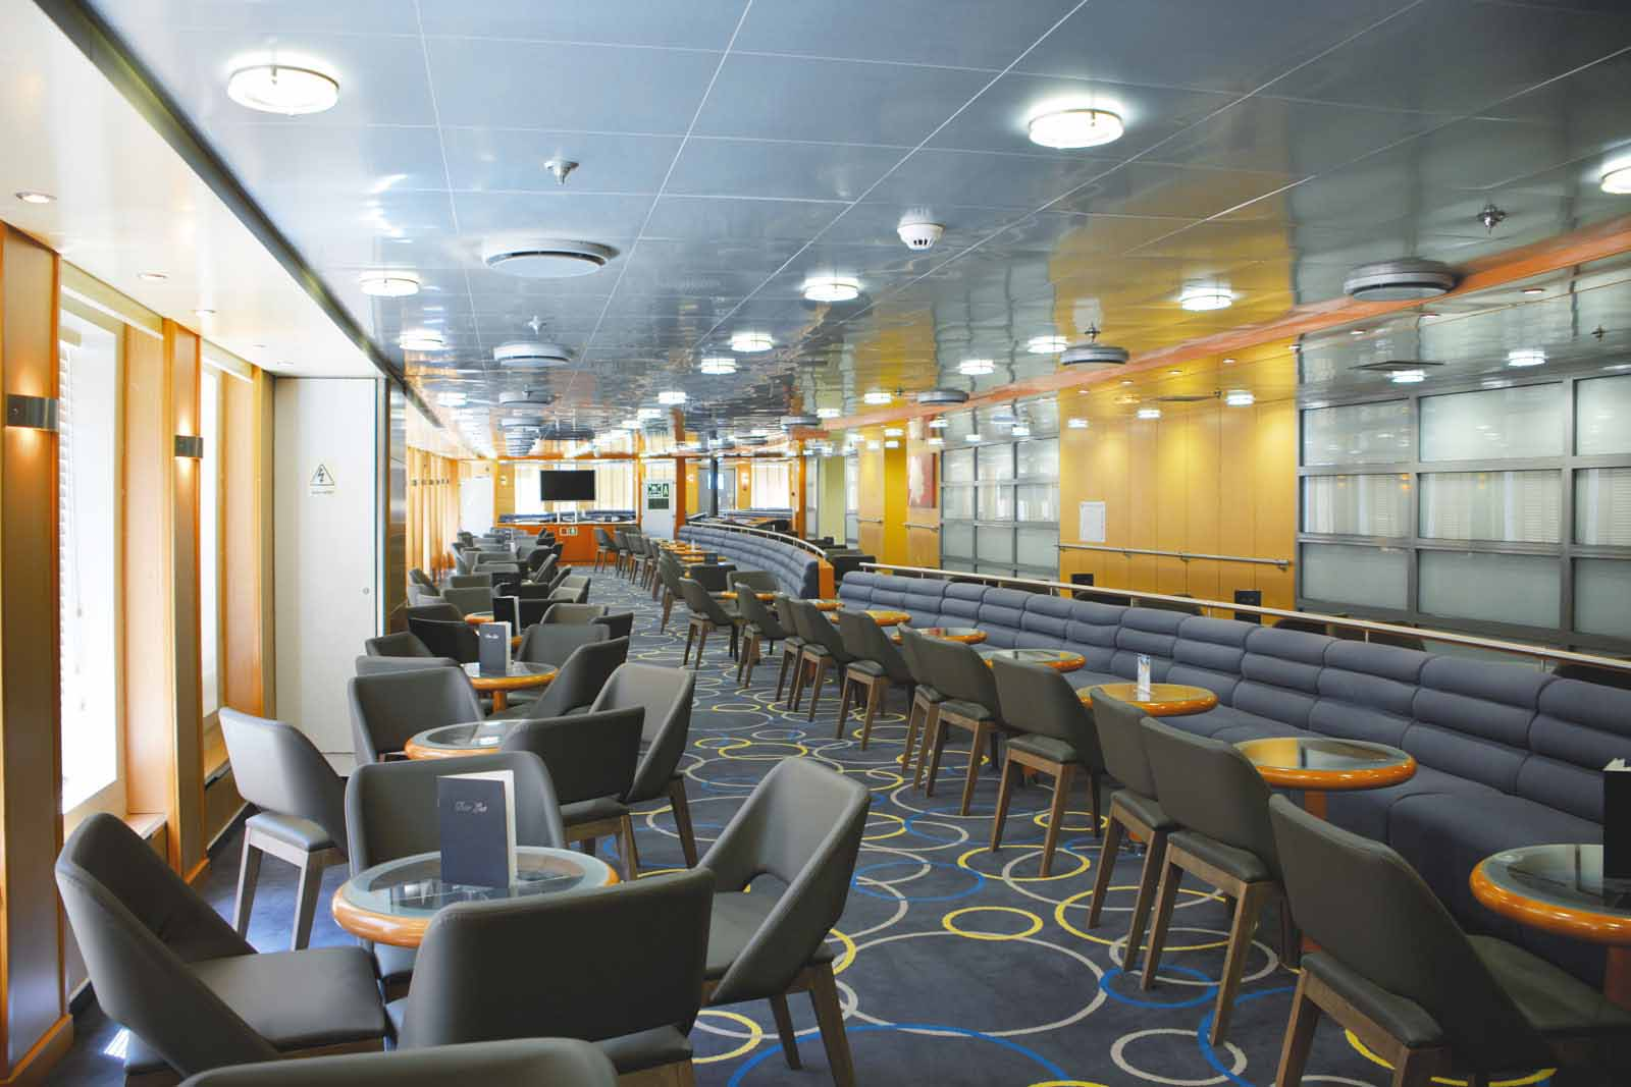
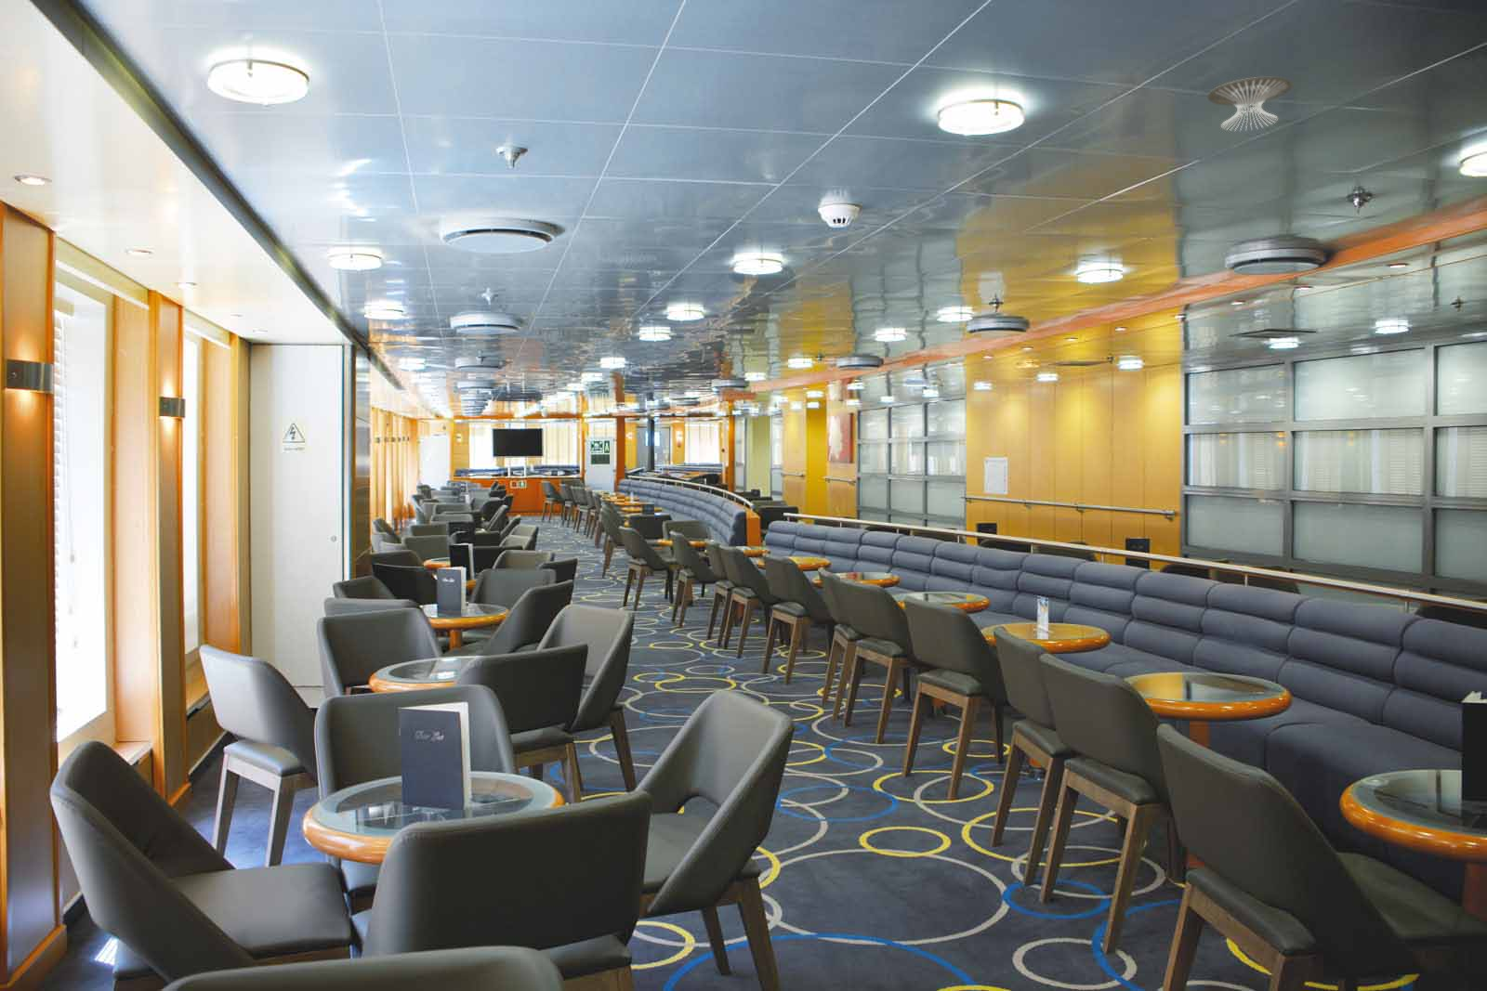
+ recessed light (1248, 107)
